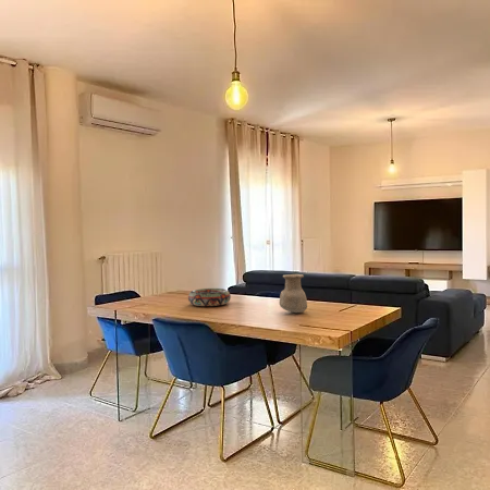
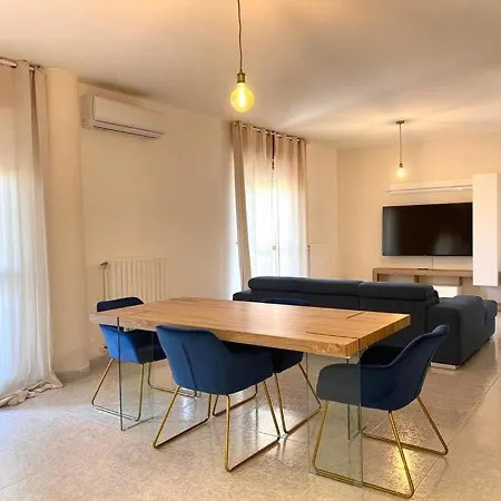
- vase (293, 293)
- decorative bowl (209, 297)
